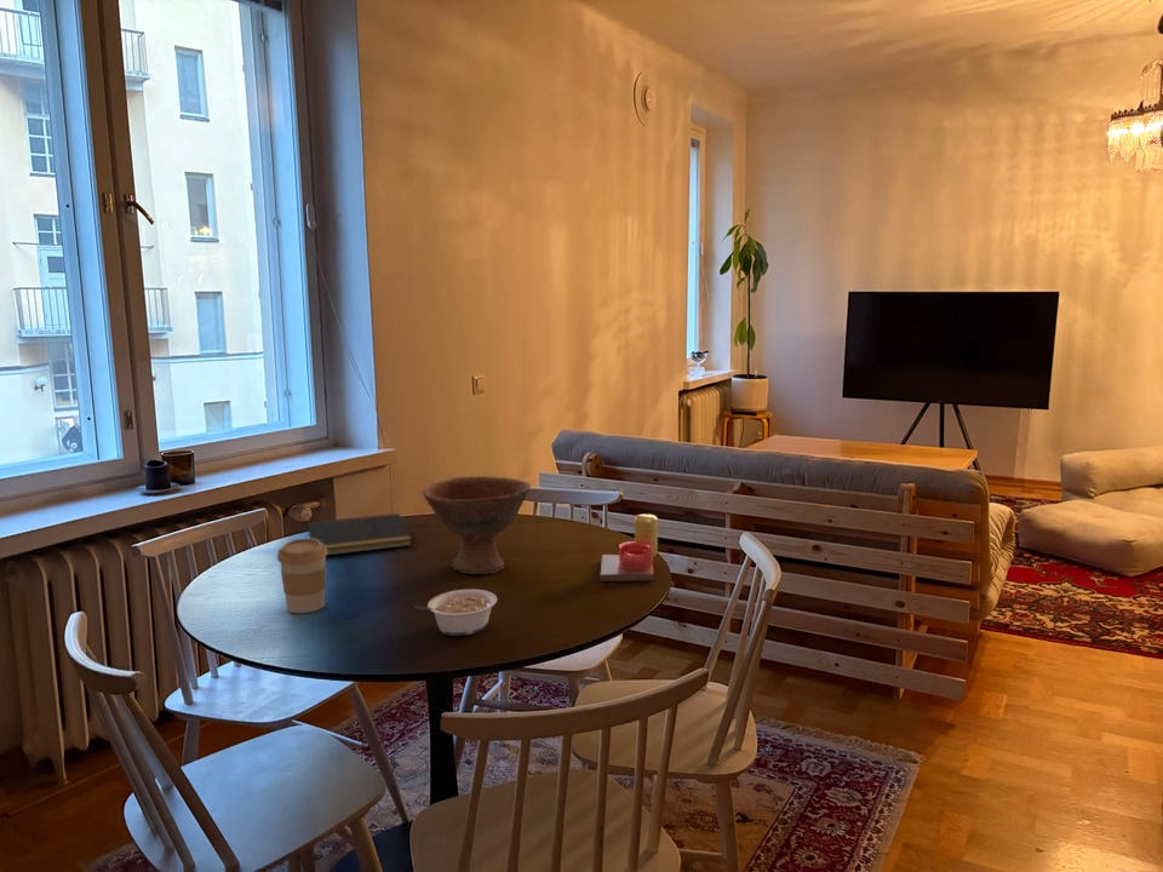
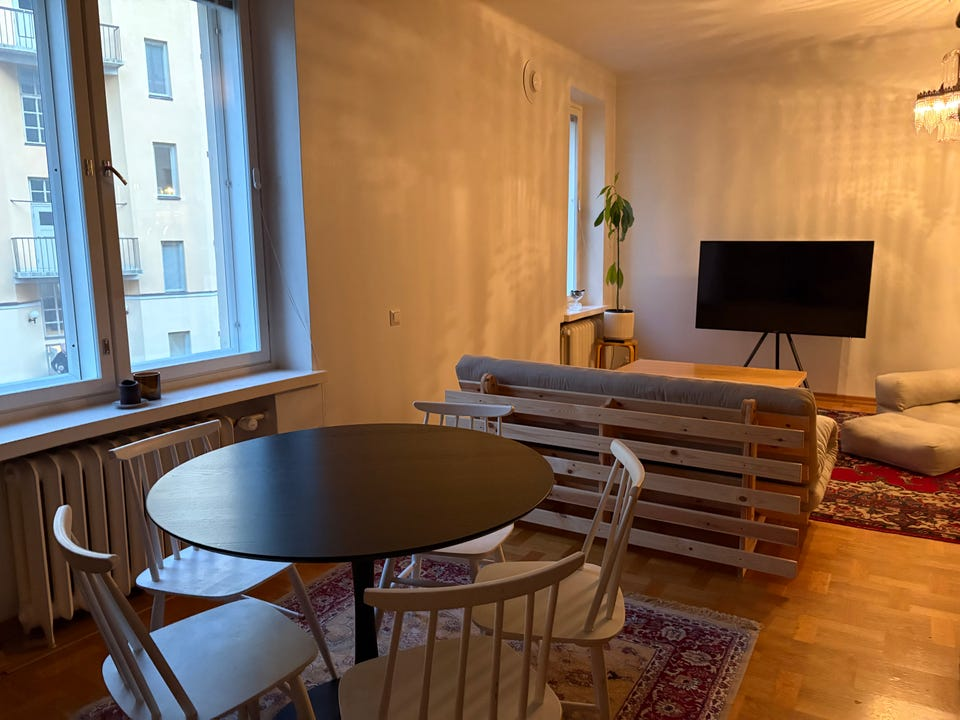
- notepad (359, 533)
- candle (629, 545)
- coffee cup (303, 574)
- bowl (480, 524)
- legume (462, 612)
